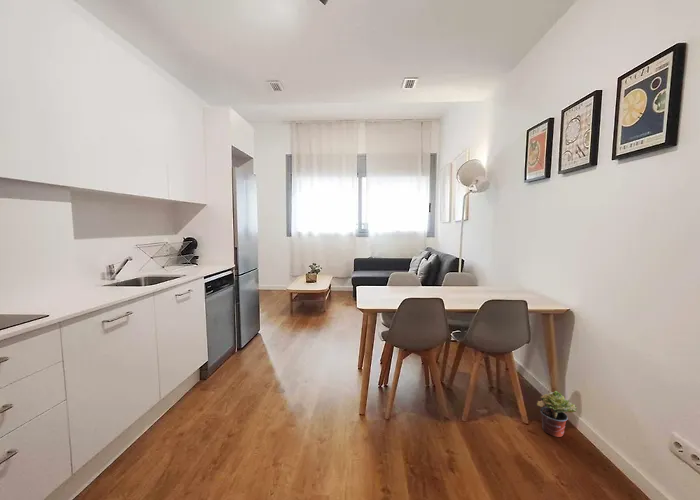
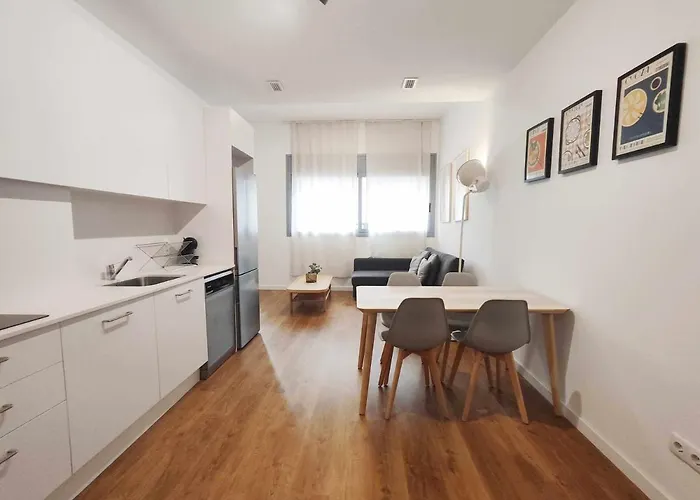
- potted plant (556, 411)
